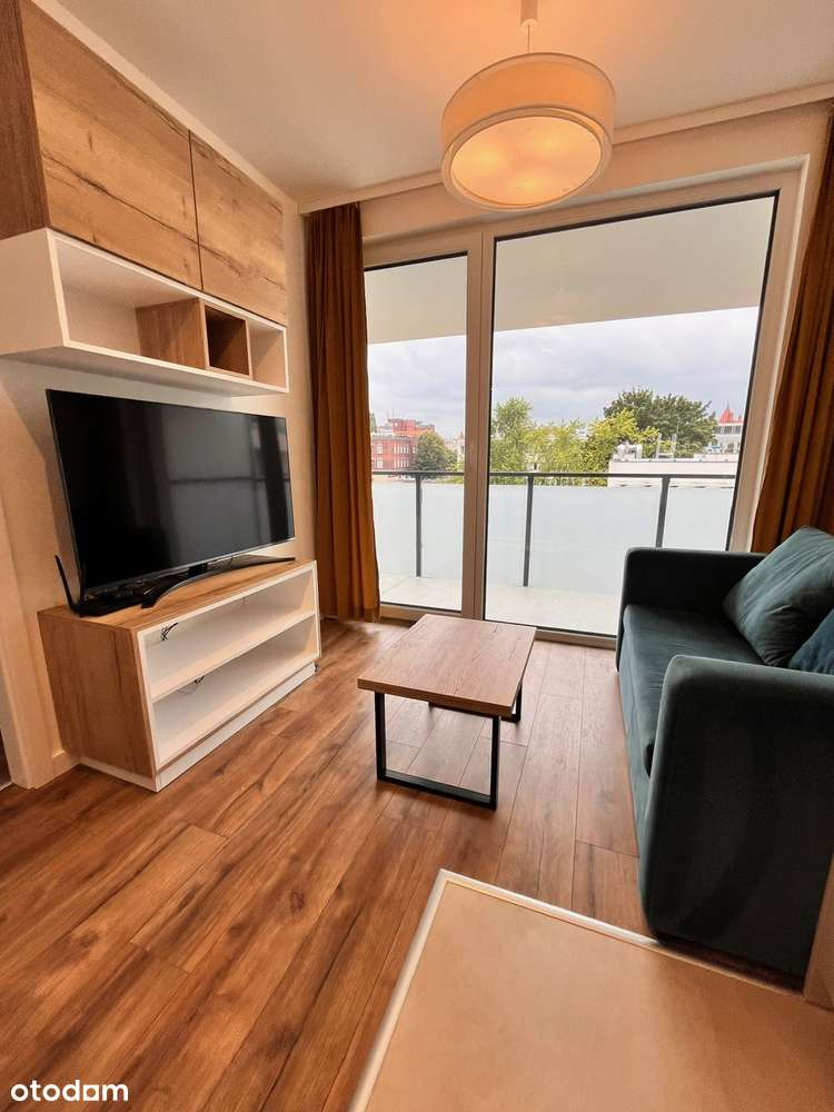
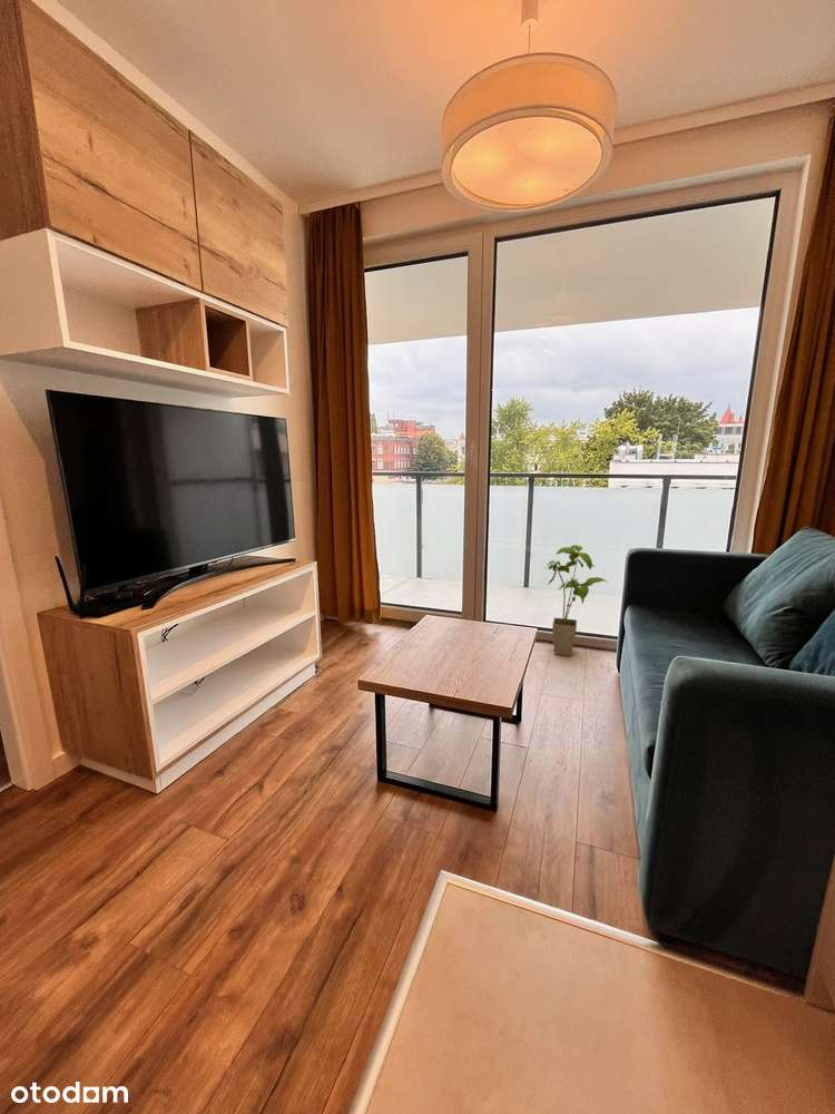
+ house plant (573, 600)
